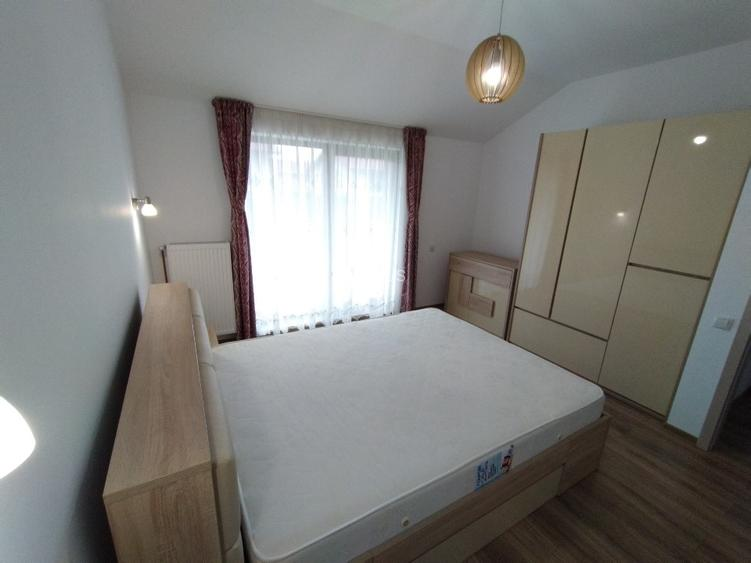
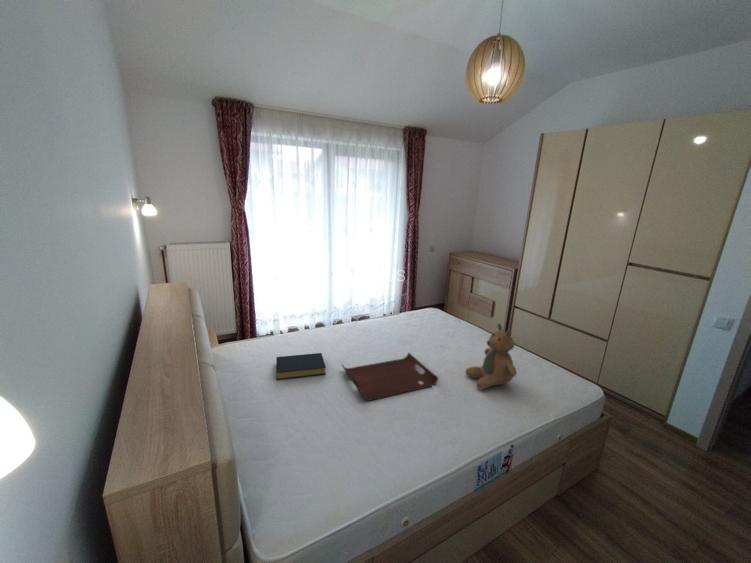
+ teddy bear (492, 354)
+ hardback book (300, 365)
+ serving tray (388, 374)
